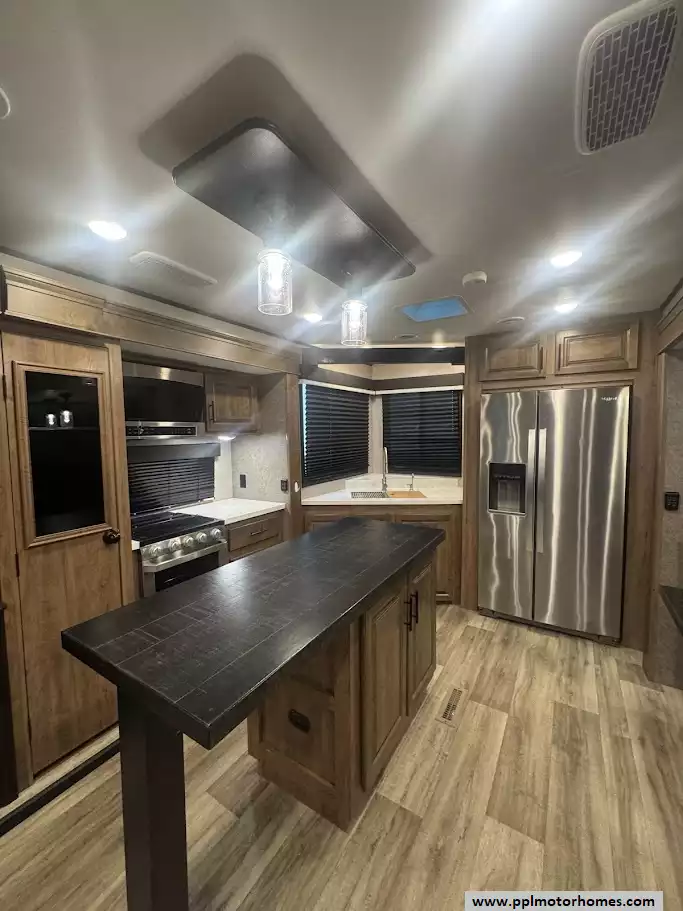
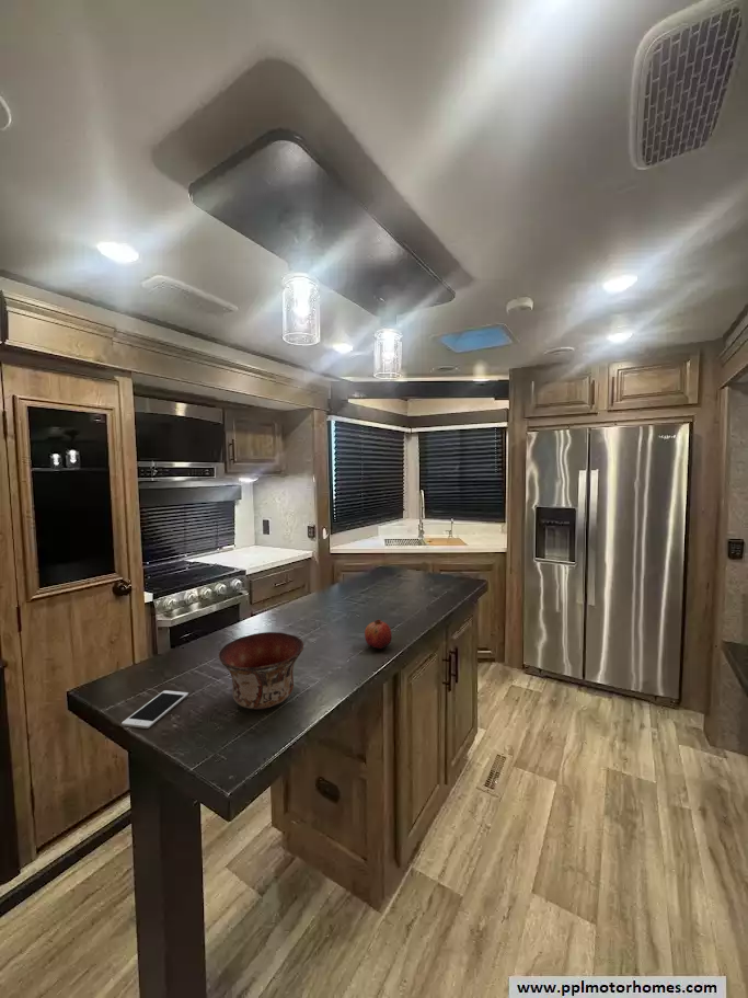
+ cell phone (157, 708)
+ bowl (262, 674)
+ fruit (378, 633)
